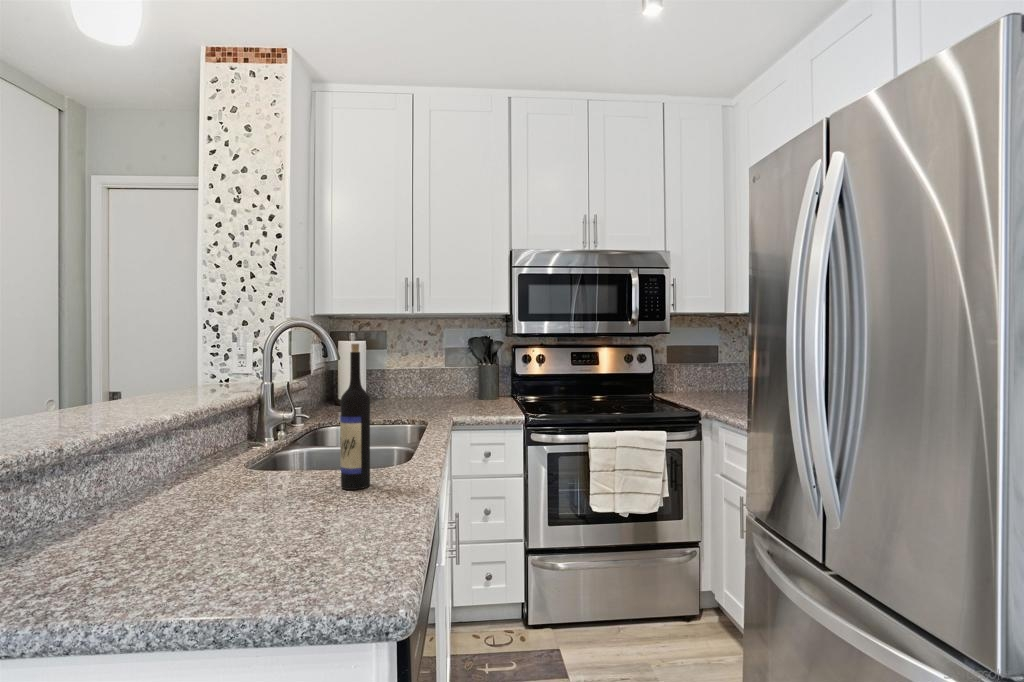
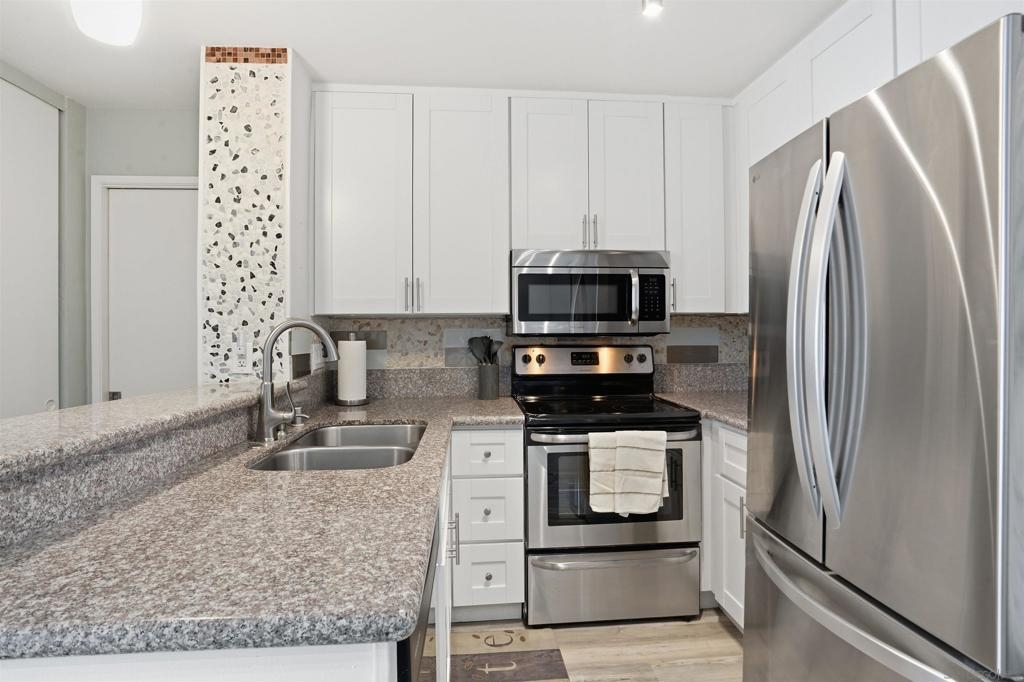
- wine bottle (355, 414)
